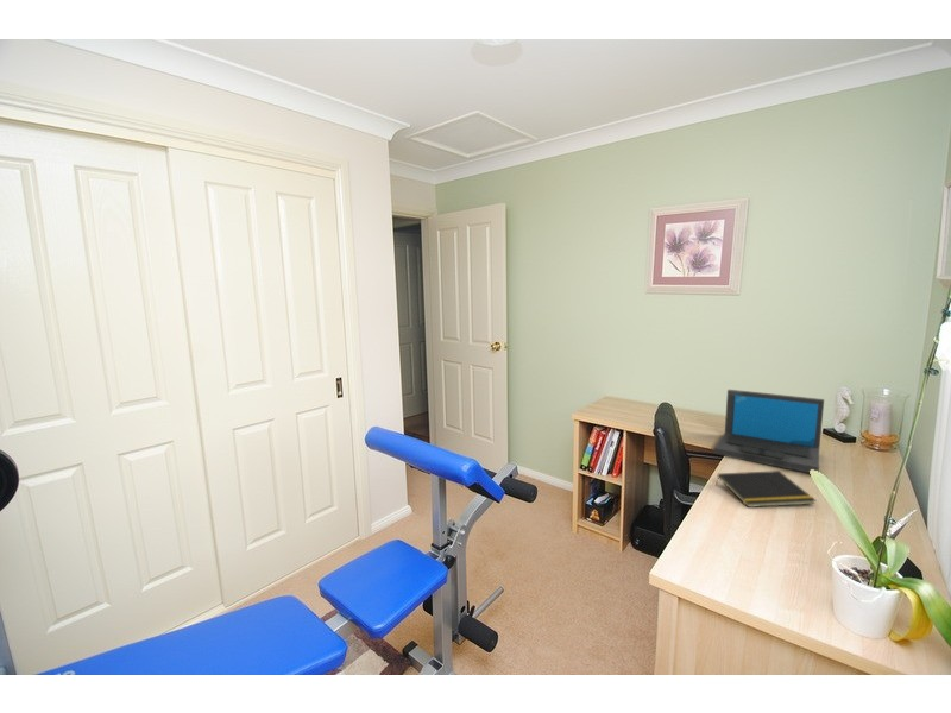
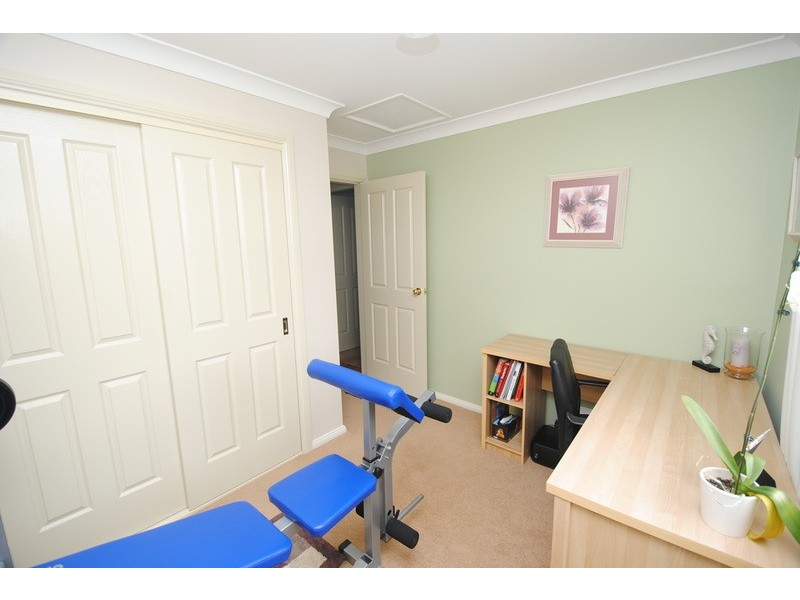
- laptop (768, 427)
- notepad (763, 487)
